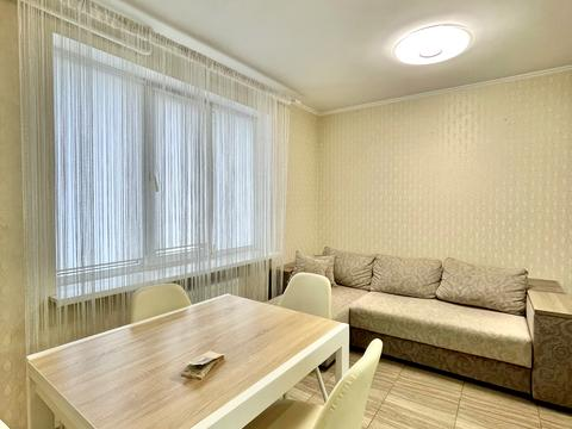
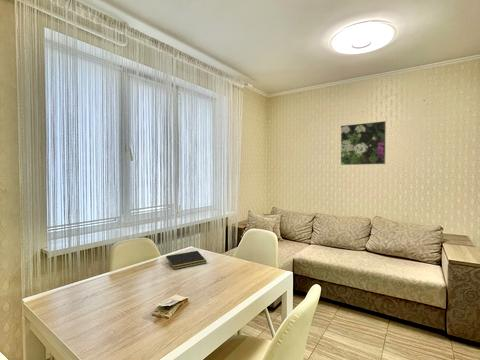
+ notepad (186, 259)
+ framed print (362, 144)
